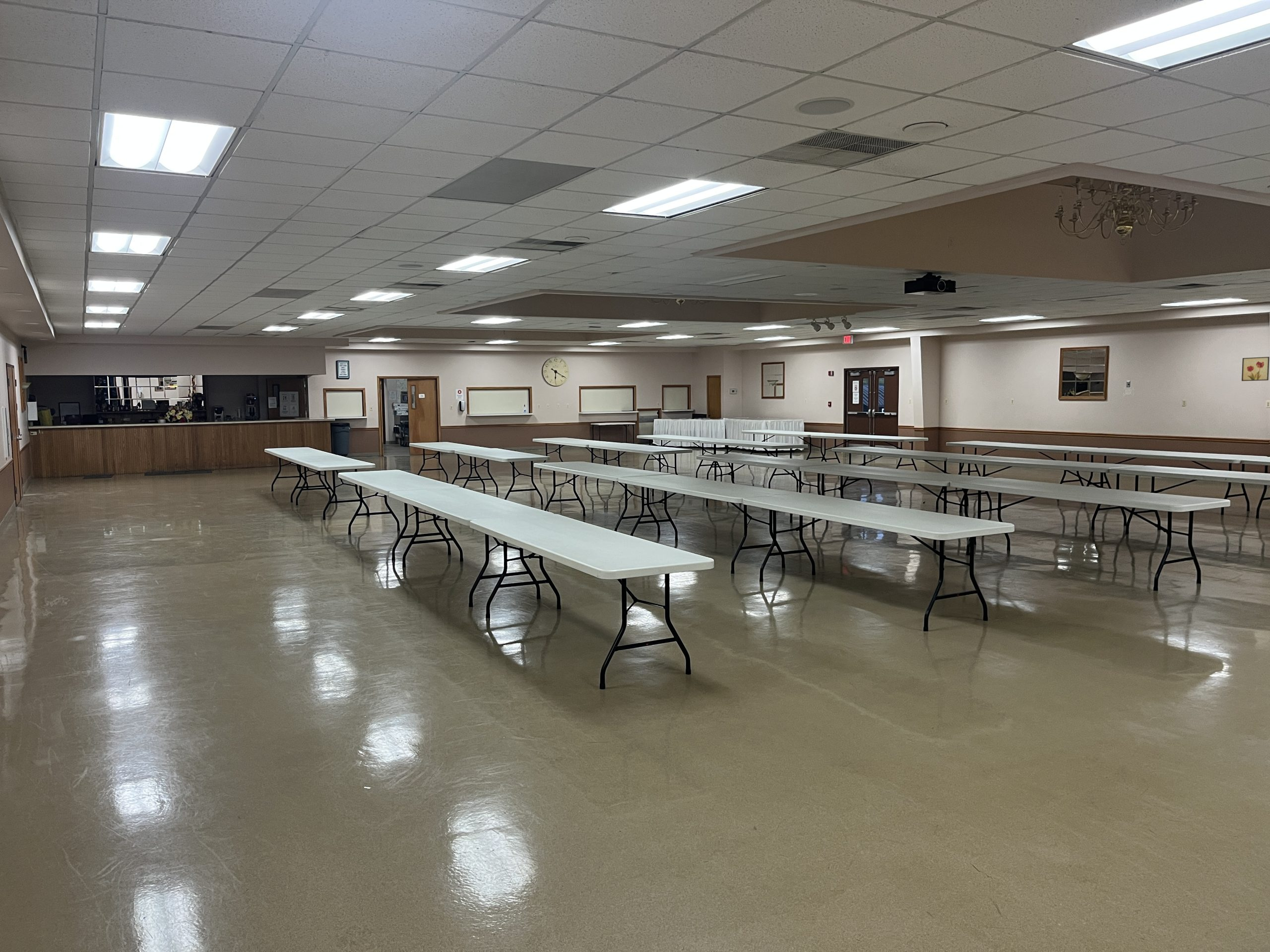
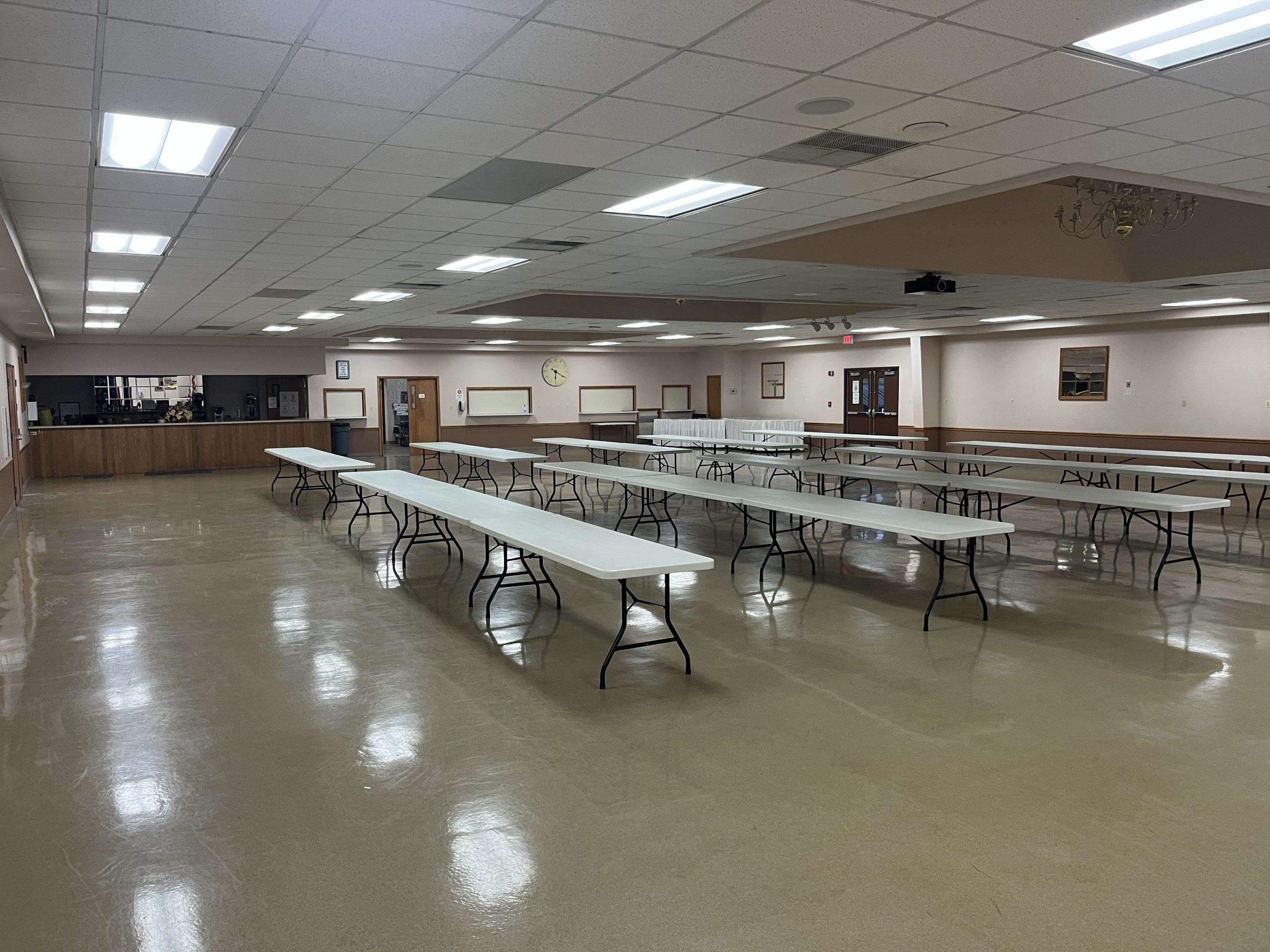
- wall art (1256, 369)
